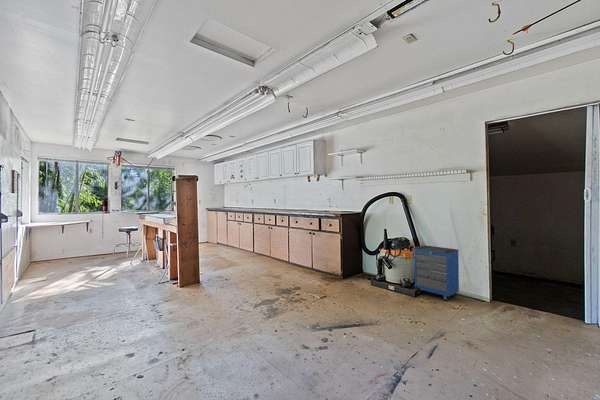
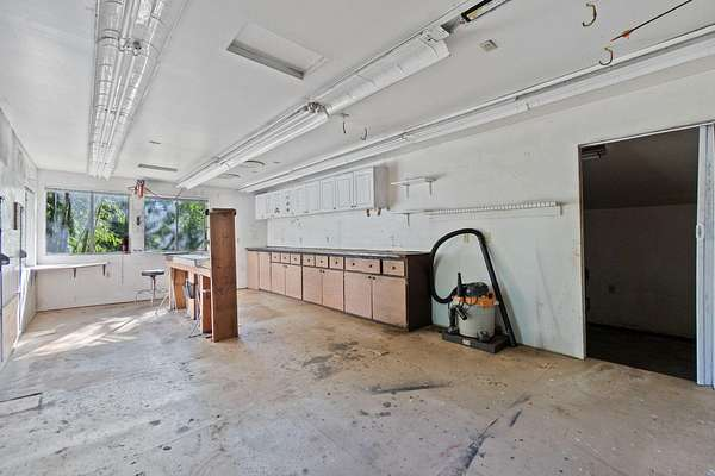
- cabinet (434, 271)
